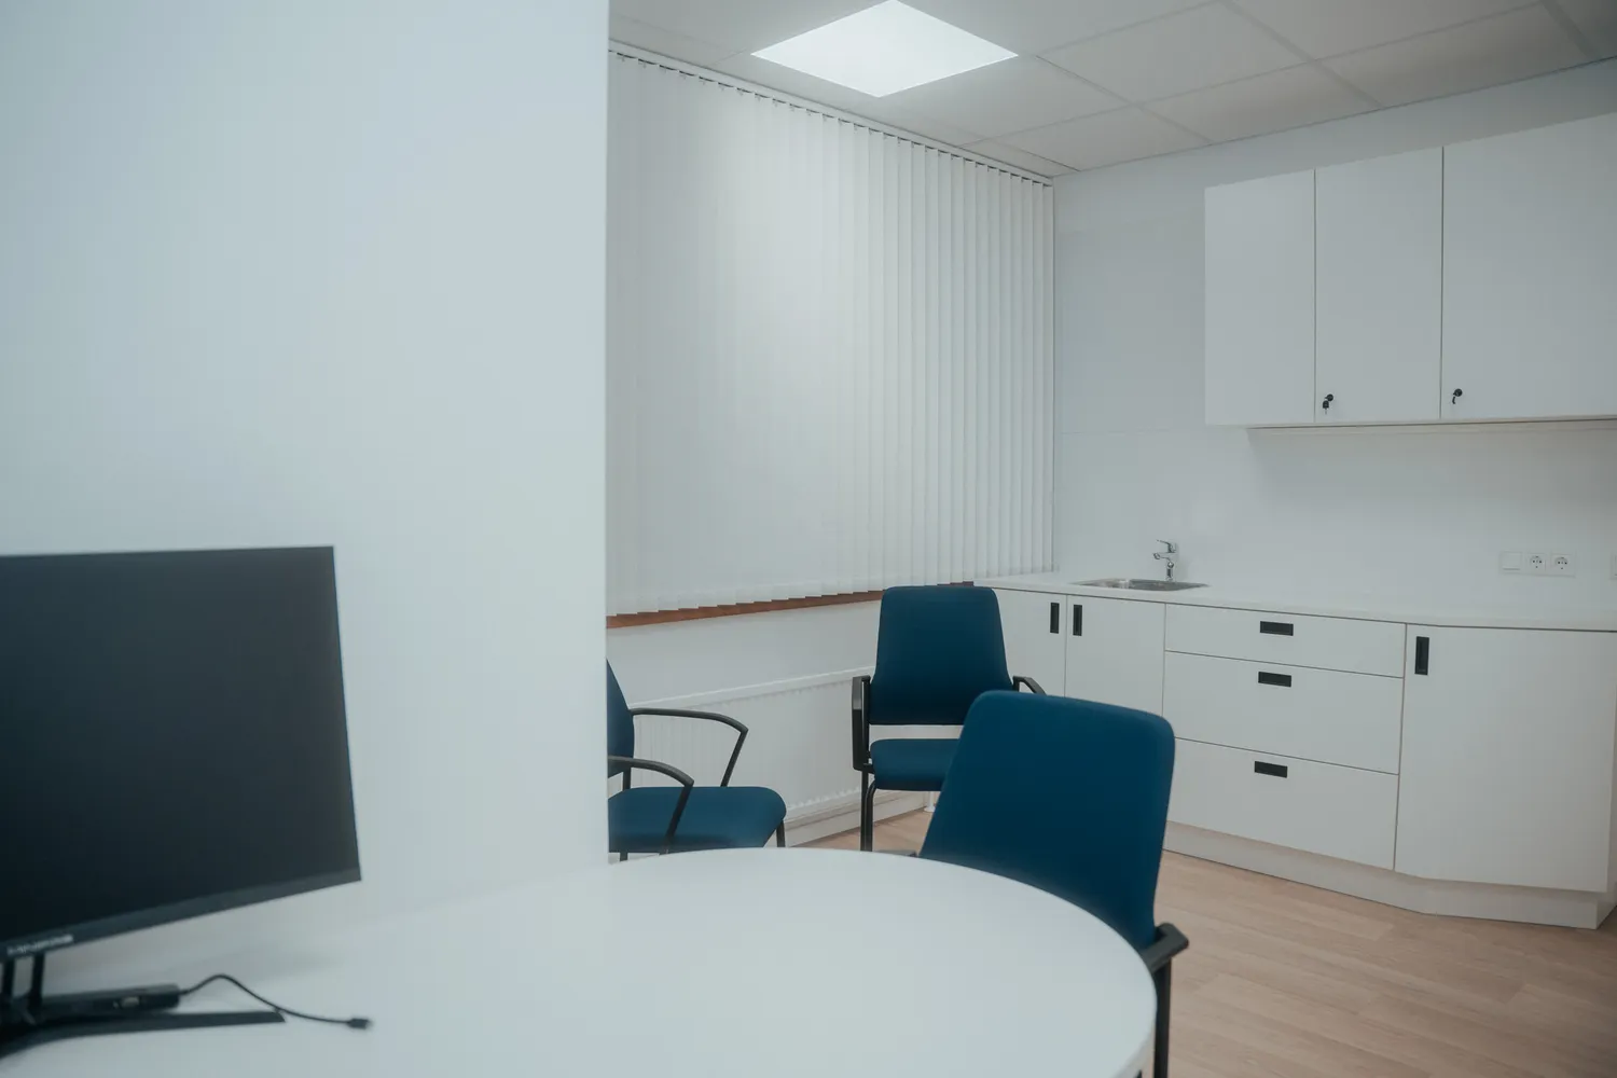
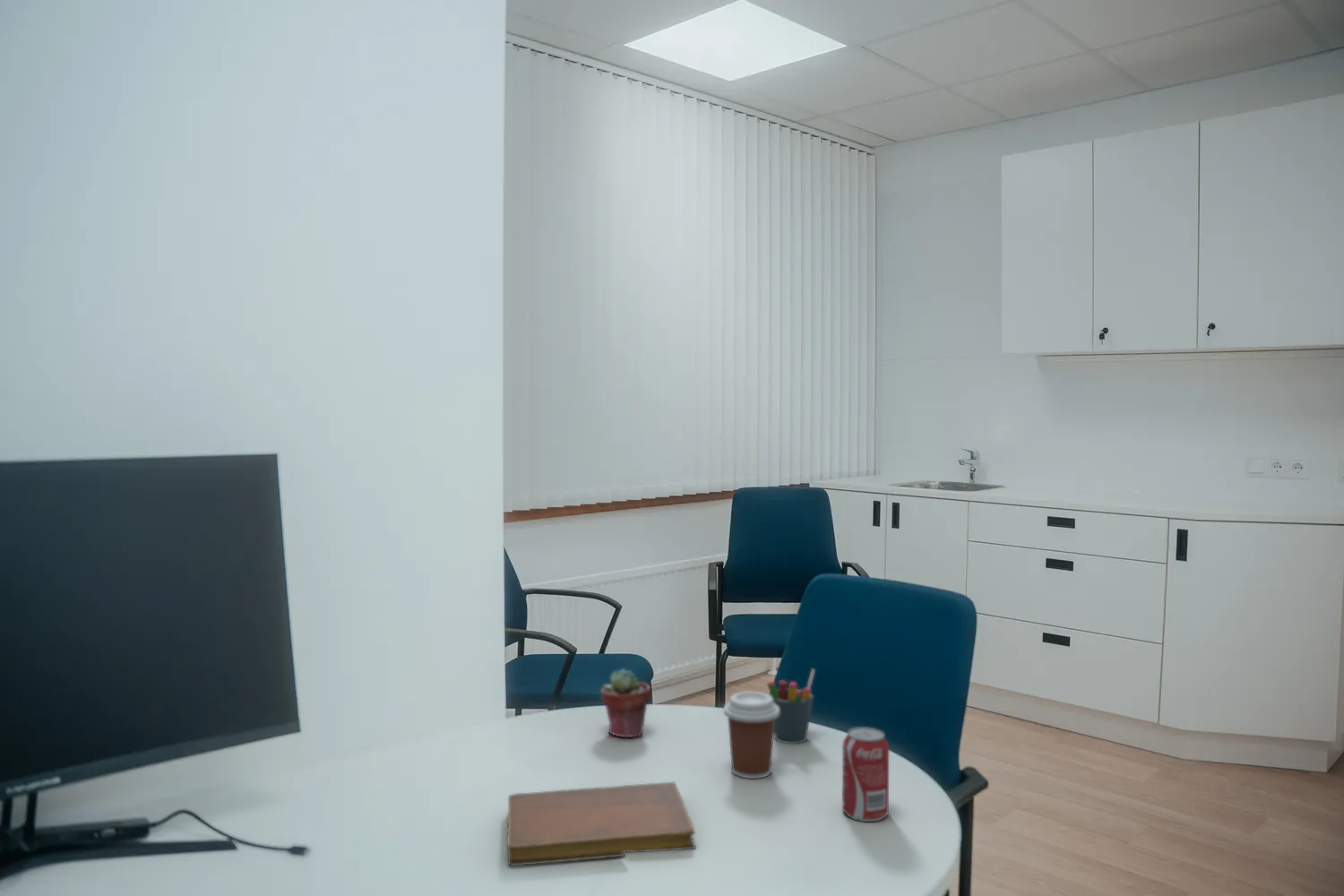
+ pen holder (790, 705)
+ coffee cup (751, 734)
+ beverage can (865, 773)
+ notebook (598, 819)
+ potted succulent (625, 701)
